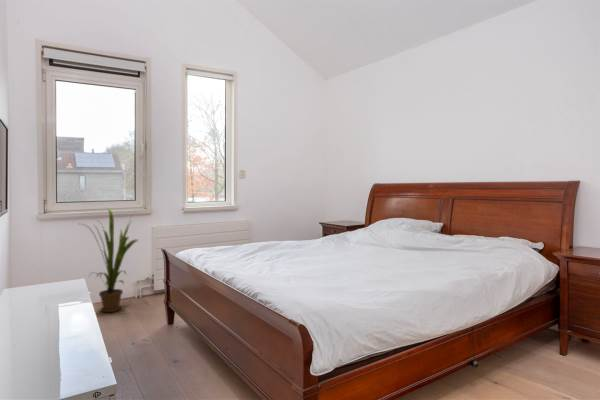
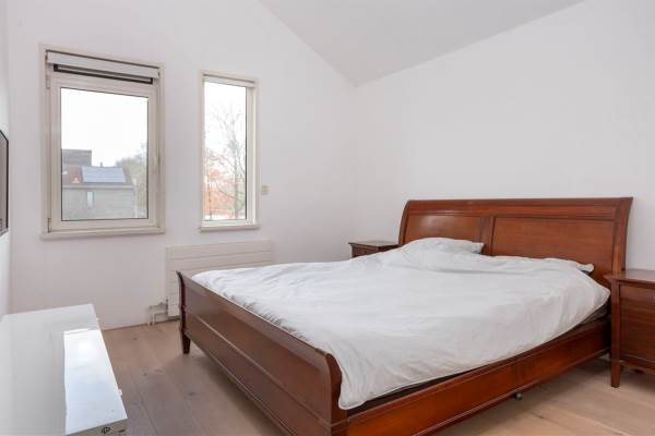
- house plant (108, 259)
